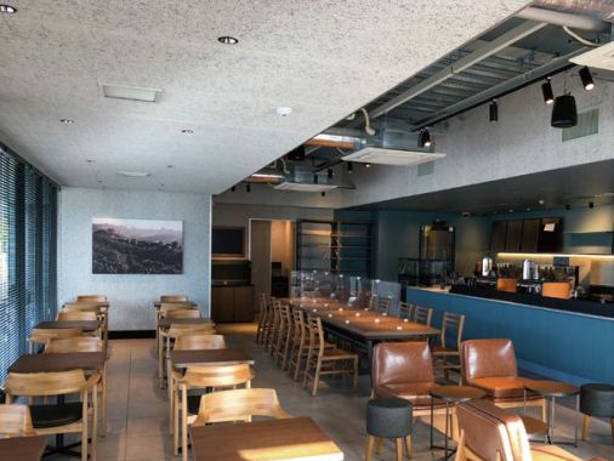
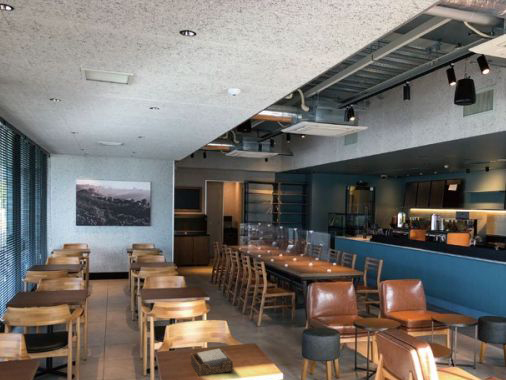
+ napkin holder (211, 360)
